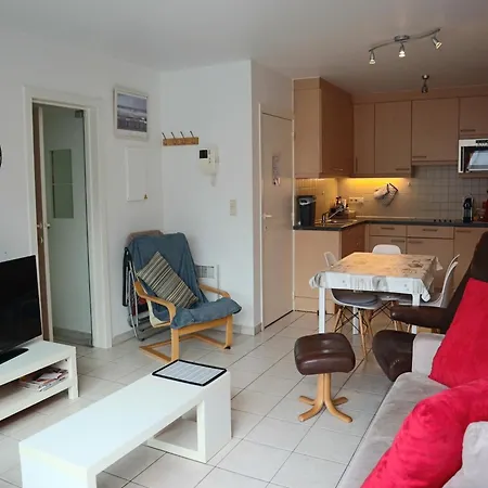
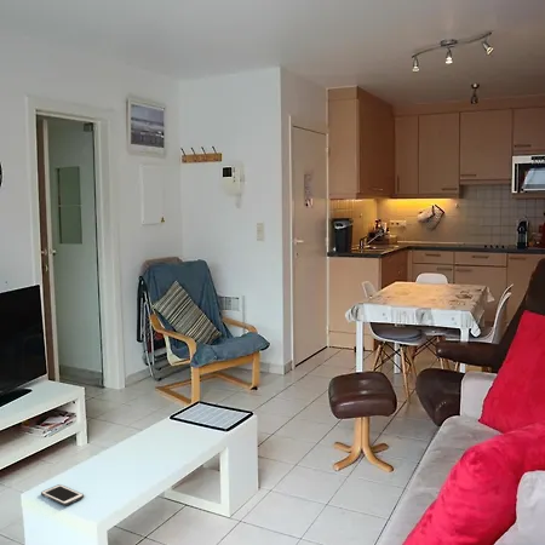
+ cell phone (62, 494)
